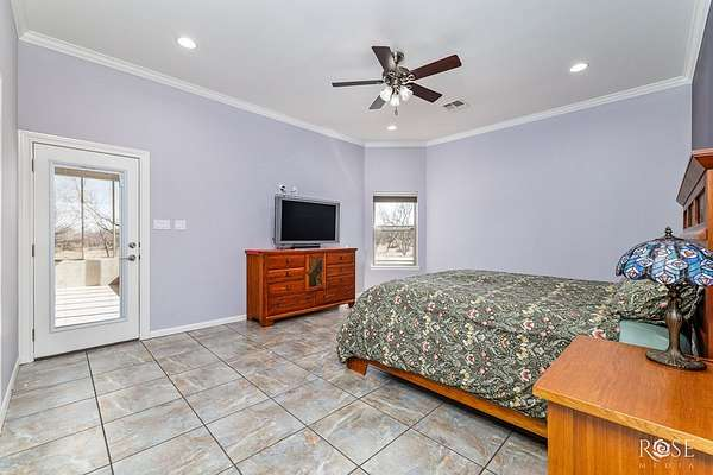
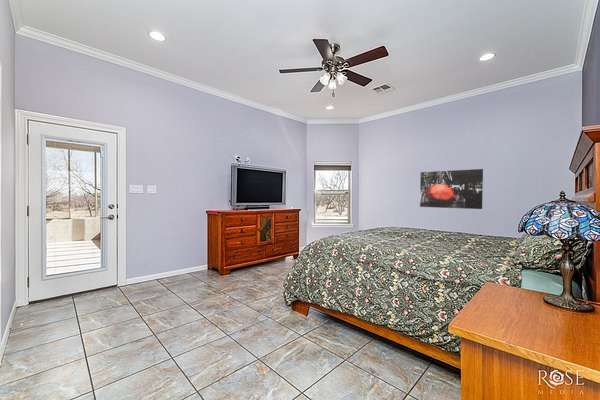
+ wall art (449, 189)
